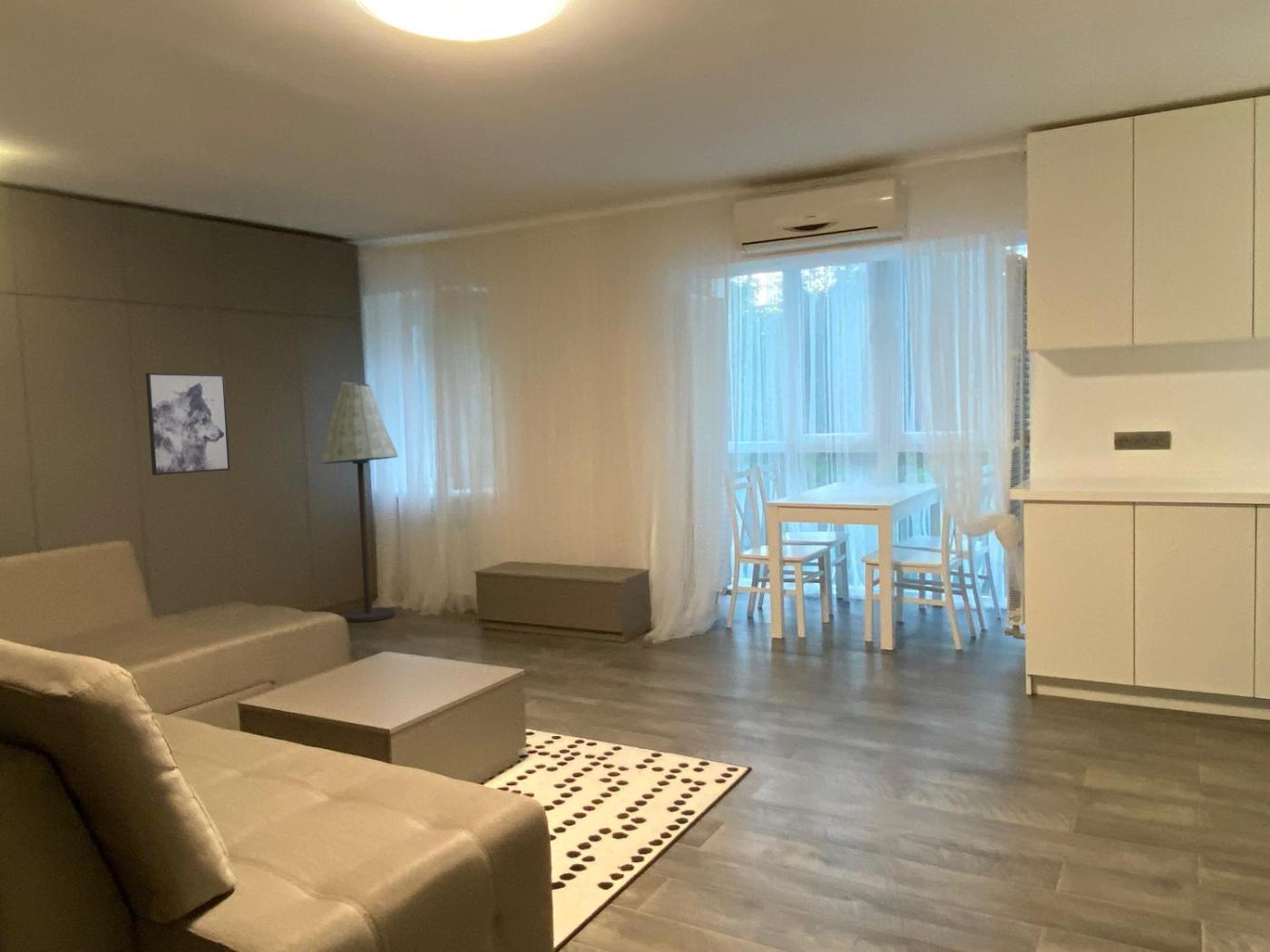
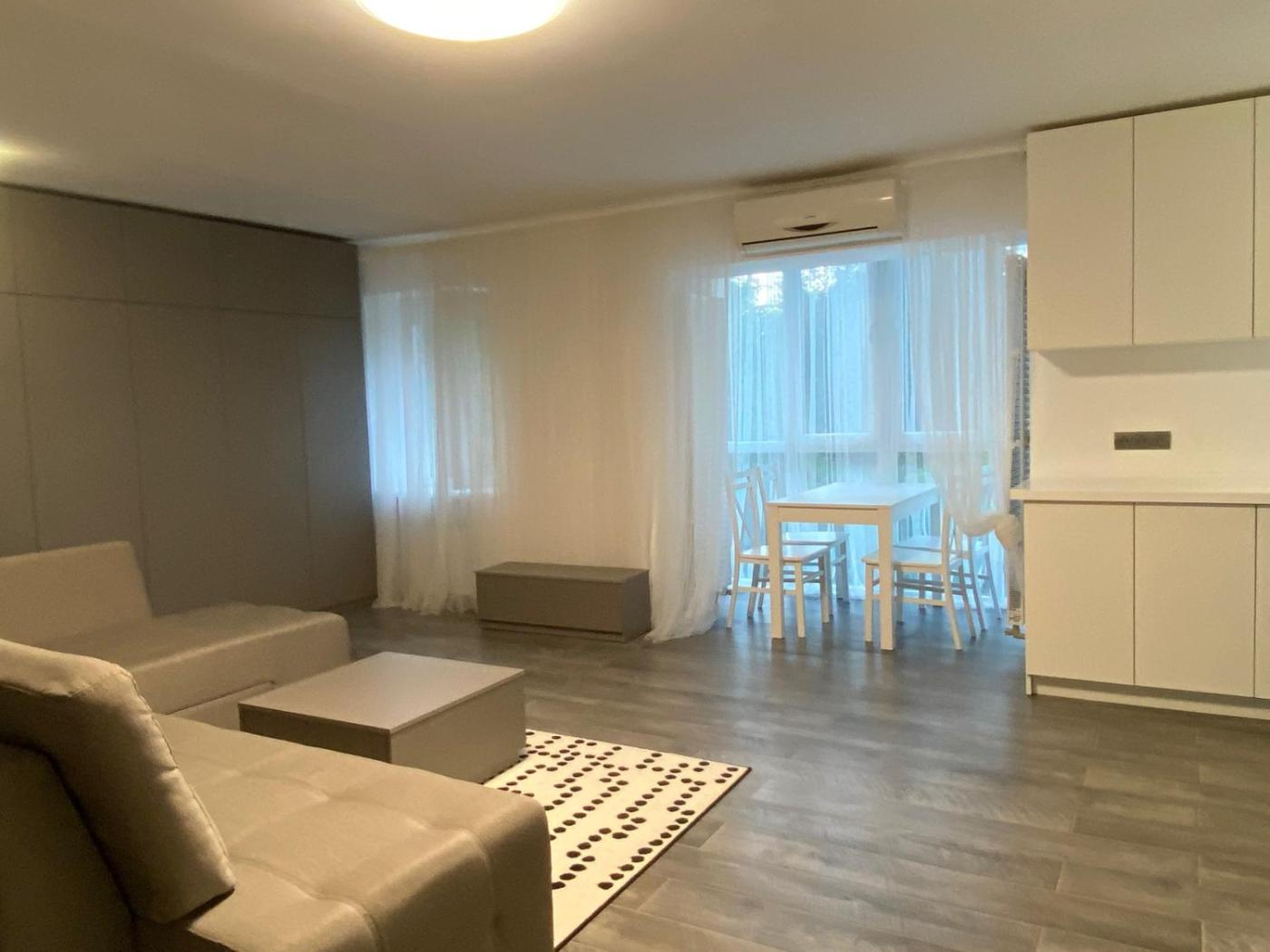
- floor lamp (362, 500)
- wall art (189, 423)
